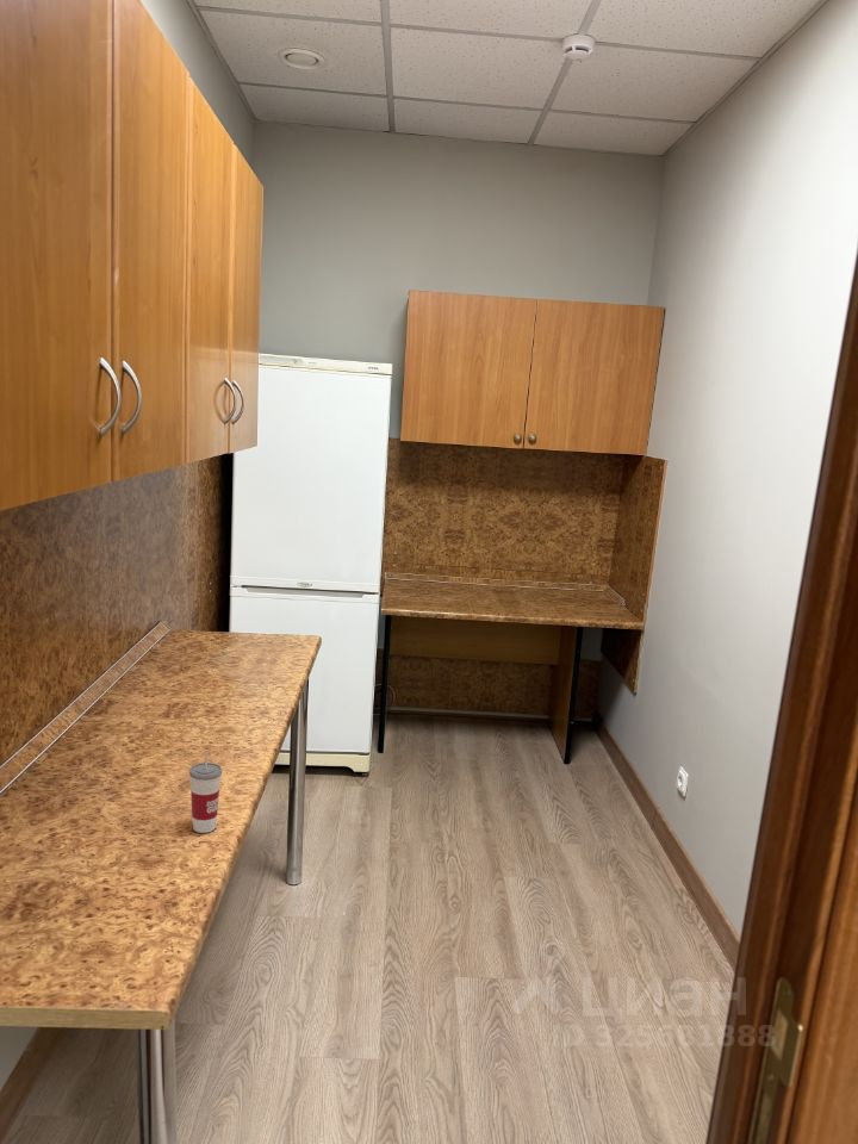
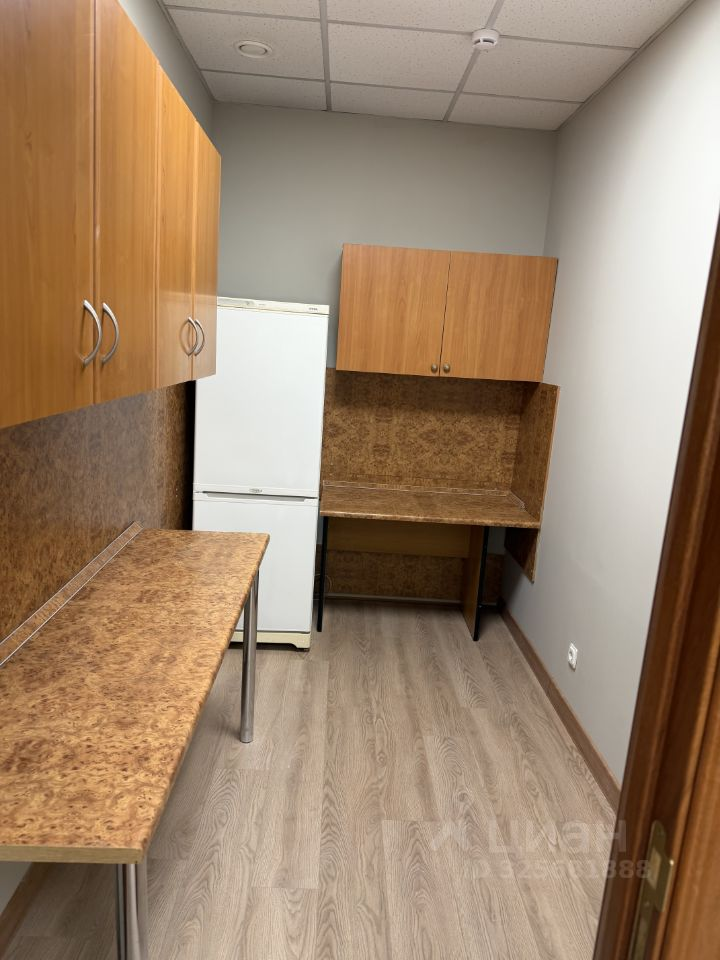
- cup (205, 788)
